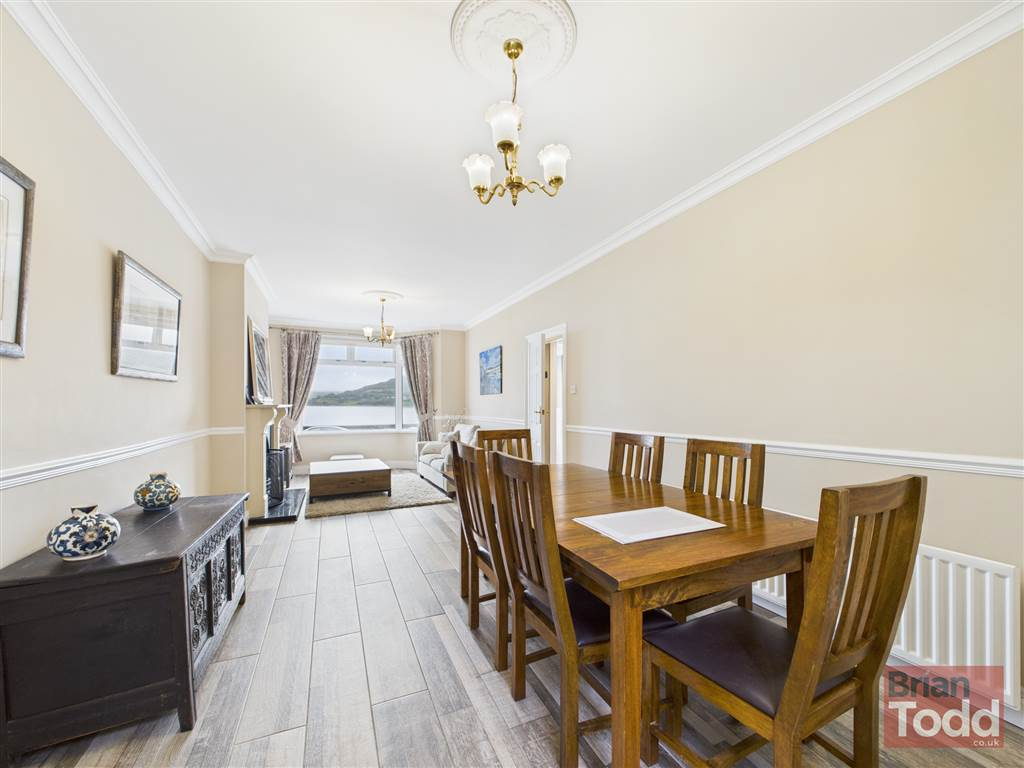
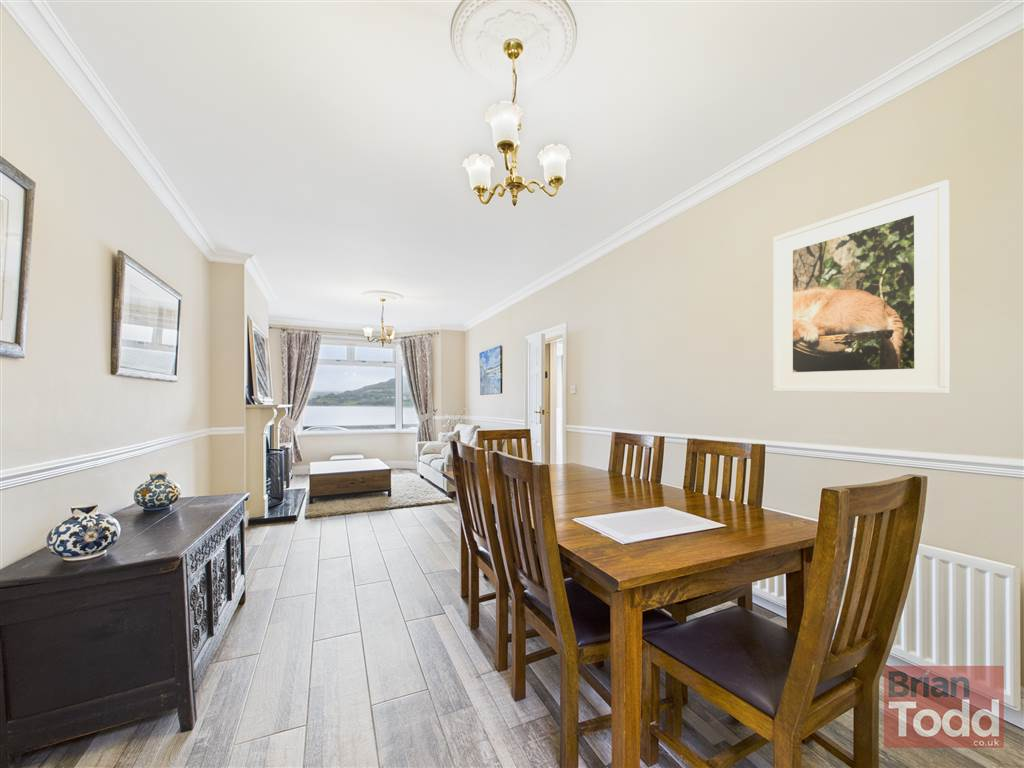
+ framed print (847, 302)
